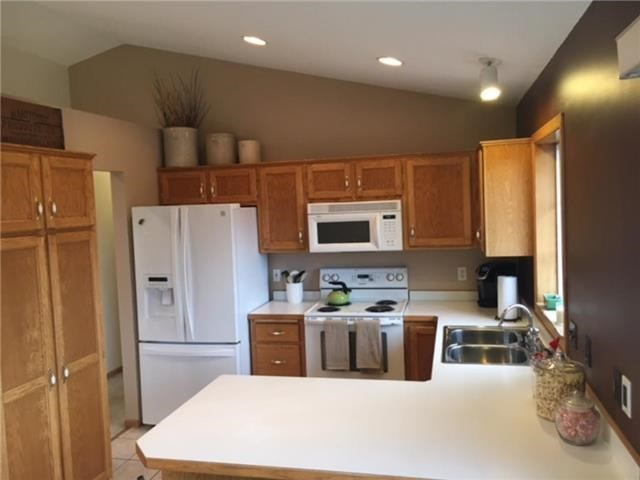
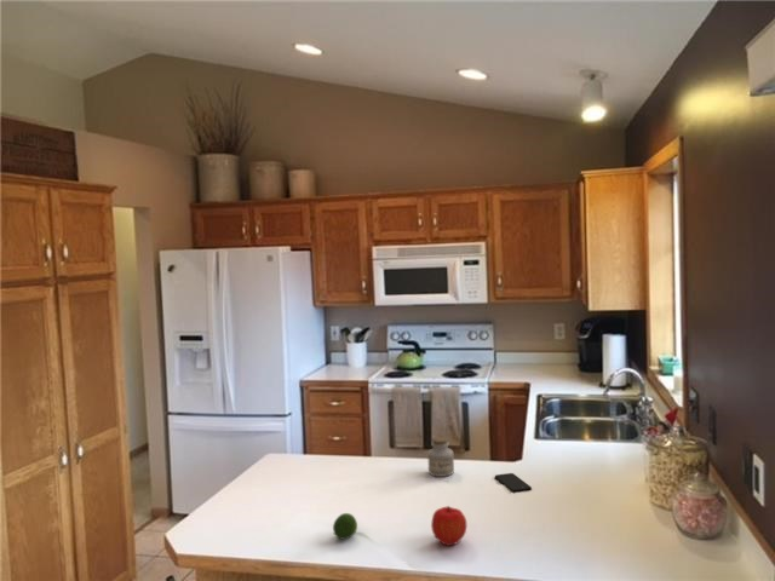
+ jar (440, 455)
+ fruit (448, 524)
+ smartphone (512, 482)
+ fruit (345, 525)
